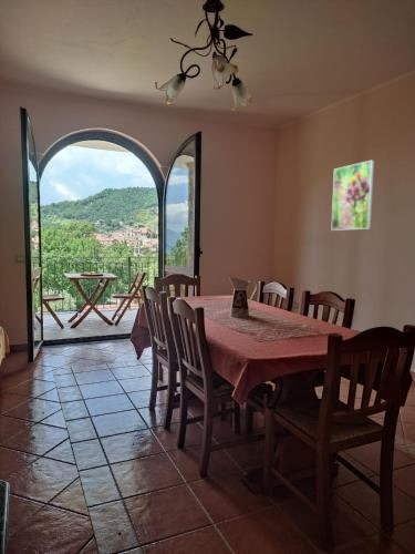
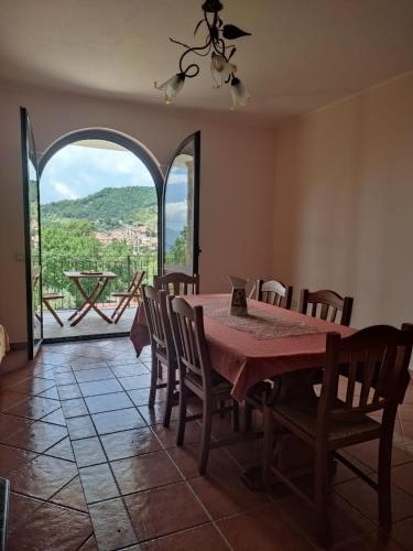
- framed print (351, 197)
